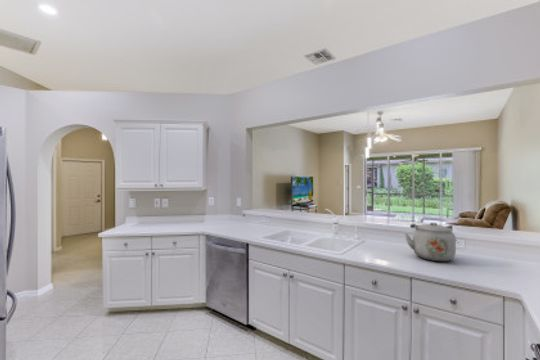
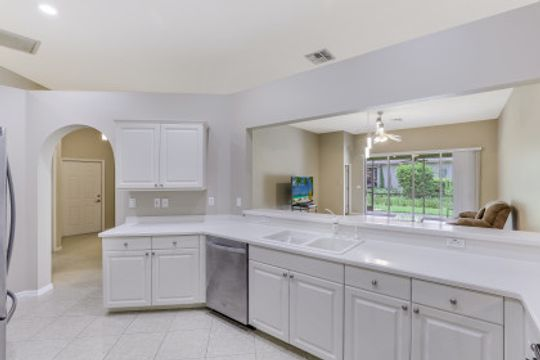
- kettle (428, 239)
